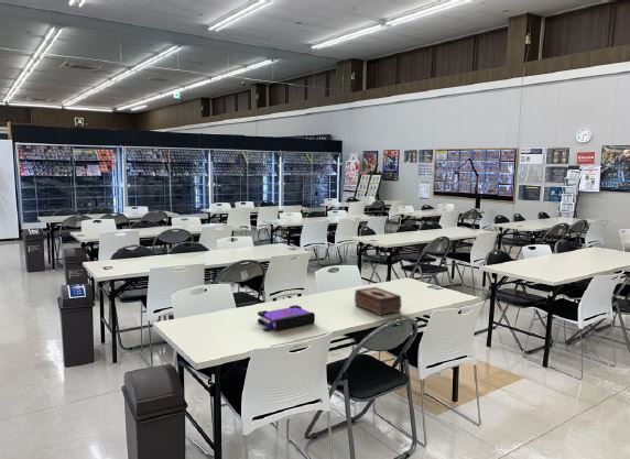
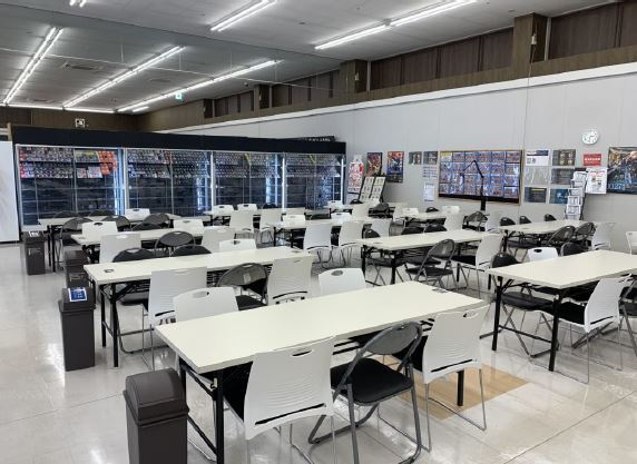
- board game (283, 317)
- tissue box (377, 300)
